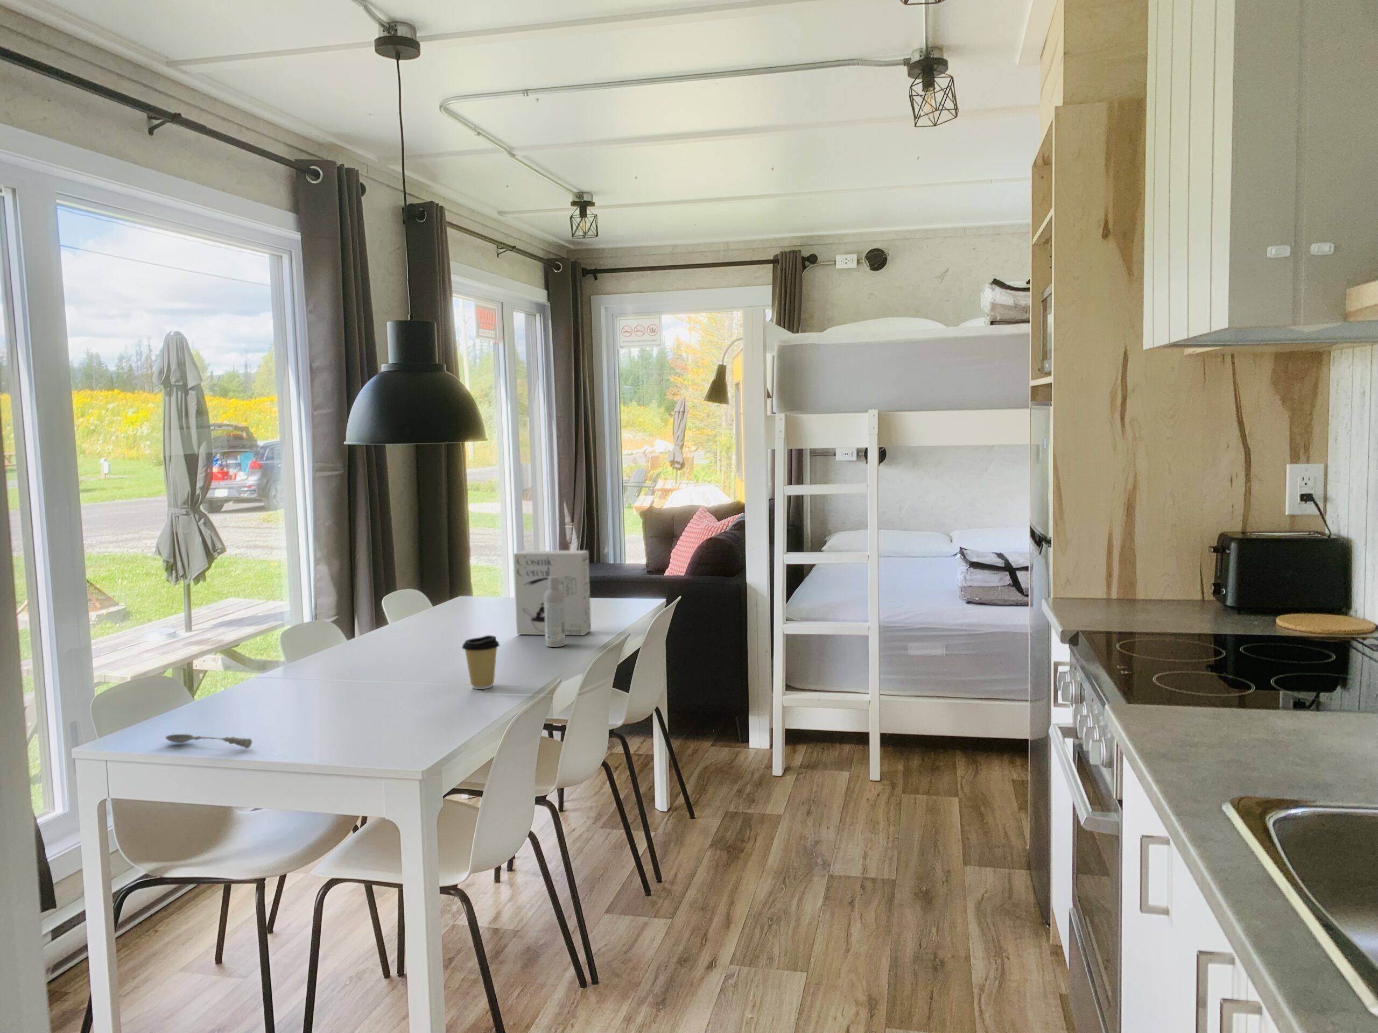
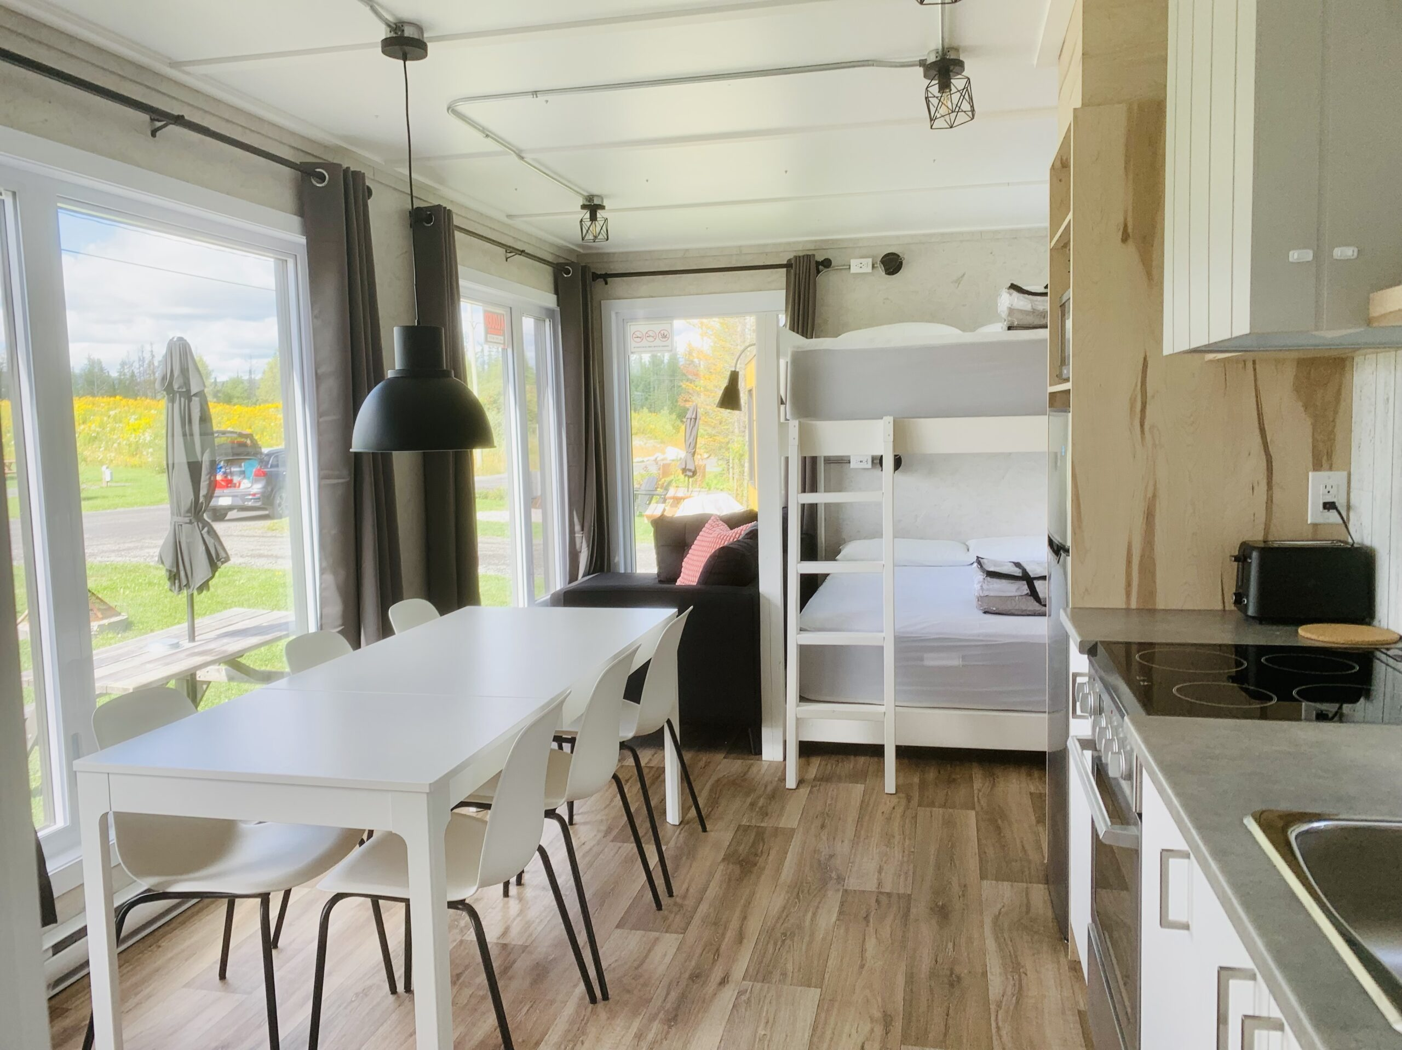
- coffee cup (482, 662)
- bottle (554, 611)
- cereal box (549, 588)
- soupspoon (207, 738)
